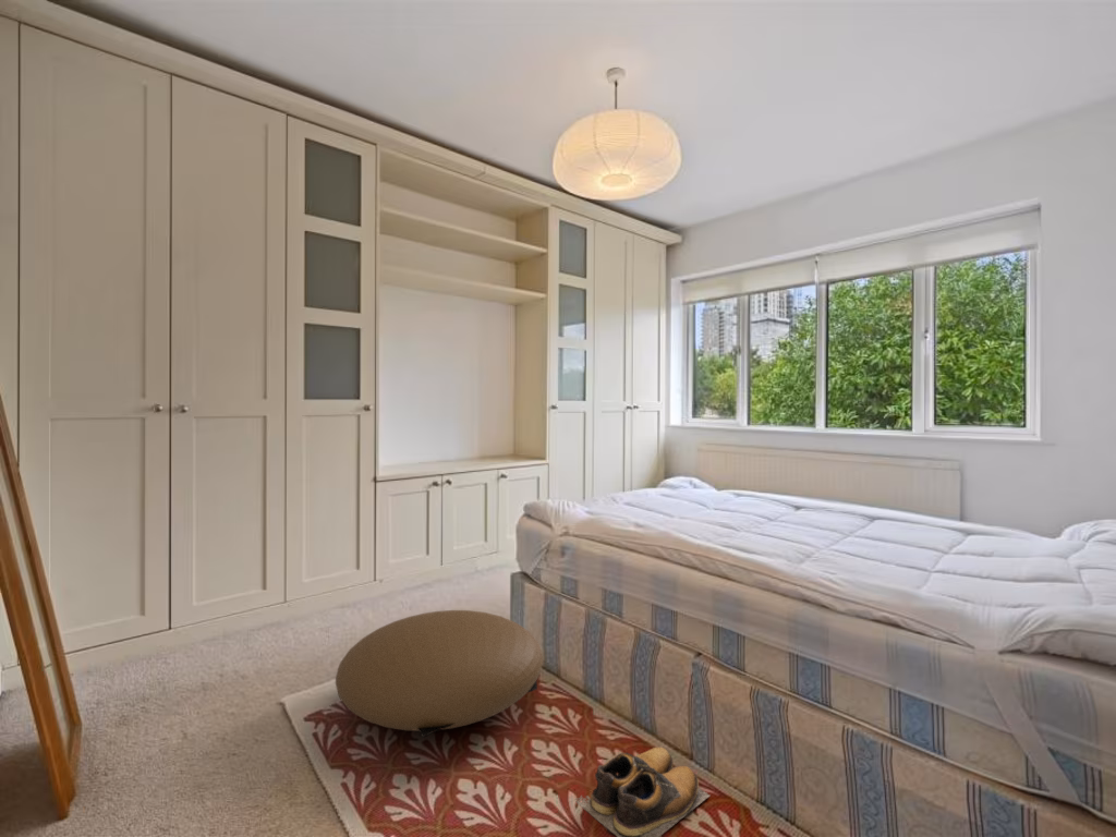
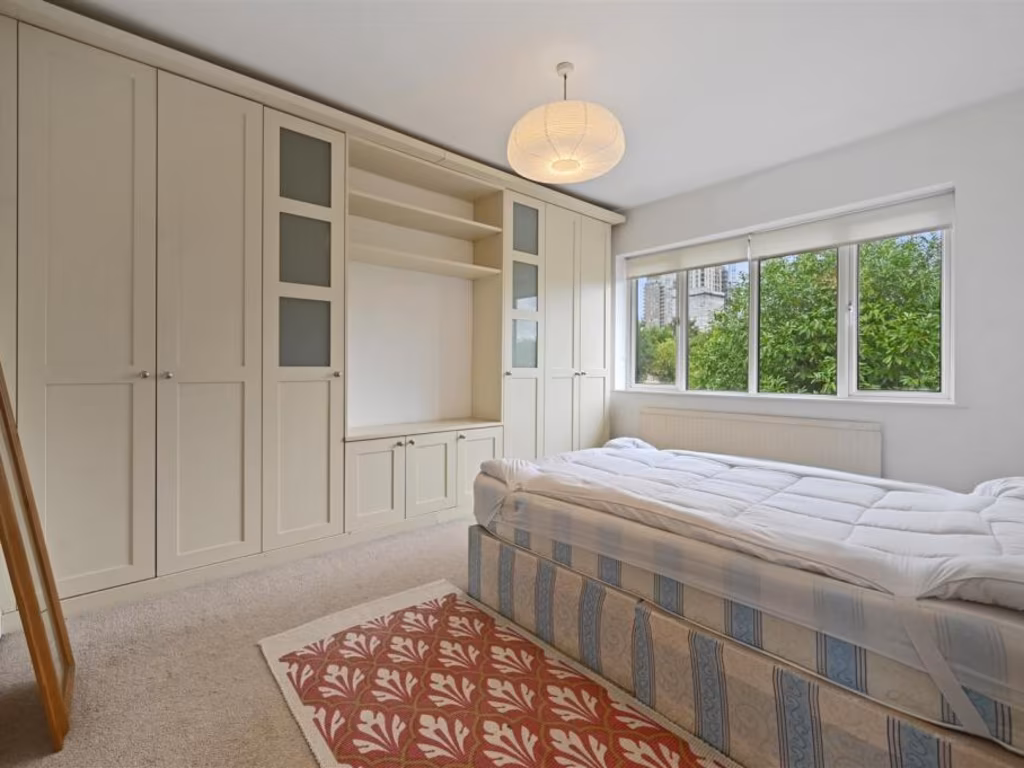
- shoes (642, 778)
- pouf (444, 663)
